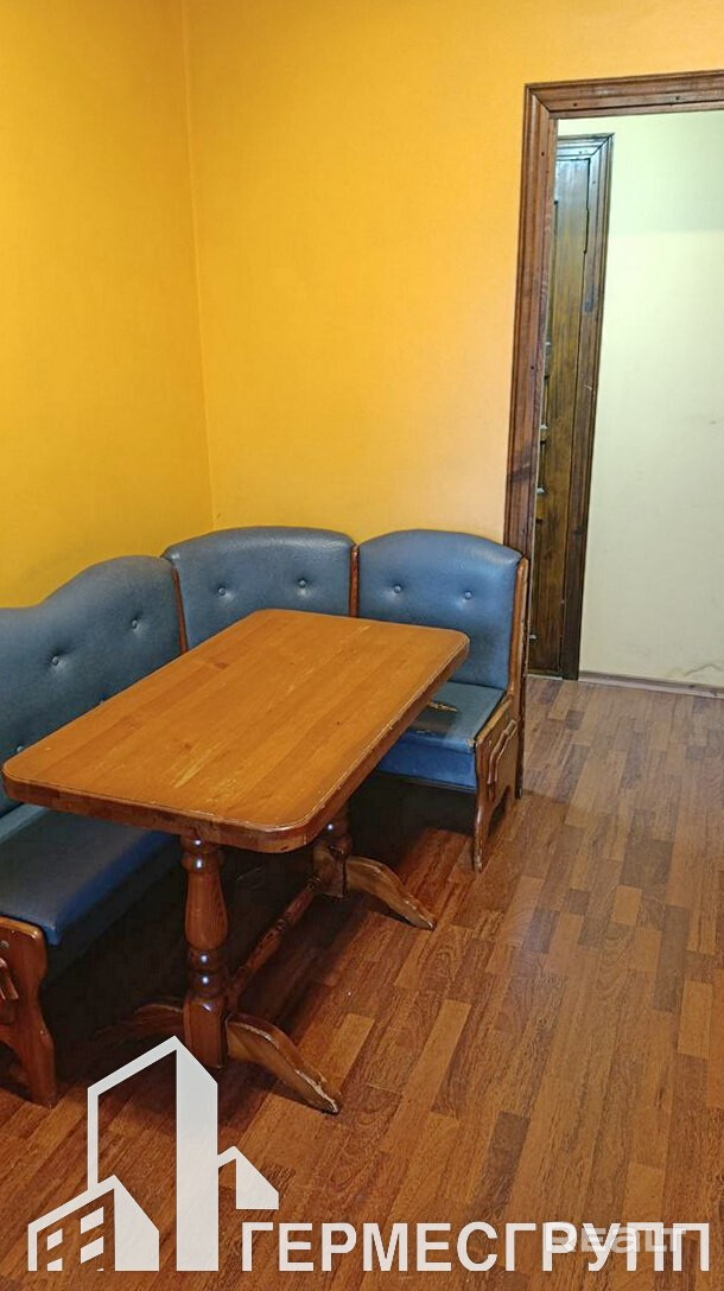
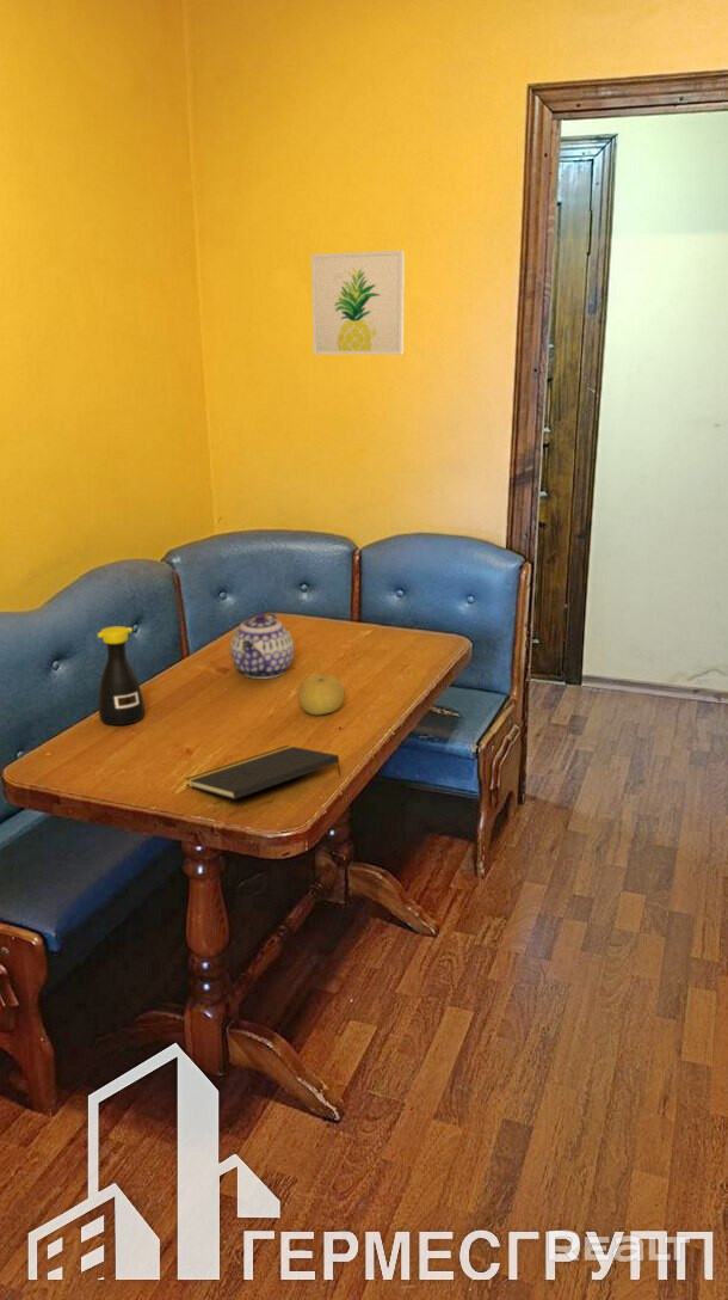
+ teapot (261, 643)
+ fruit (321, 693)
+ wall art (357, 303)
+ notepad (263, 769)
+ bottle (118, 674)
